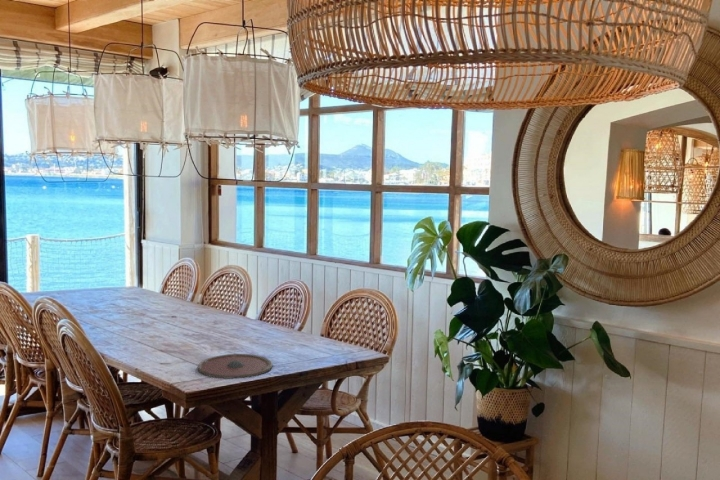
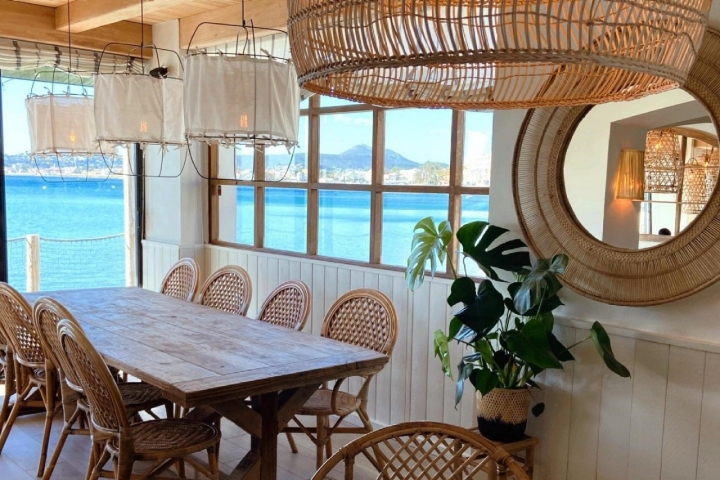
- plate (235, 364)
